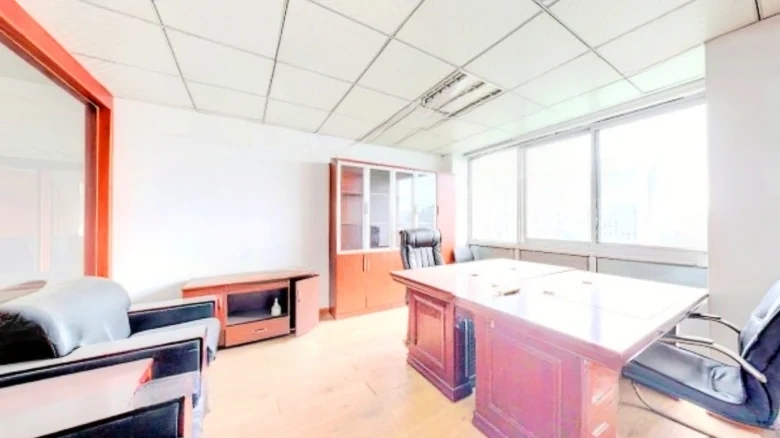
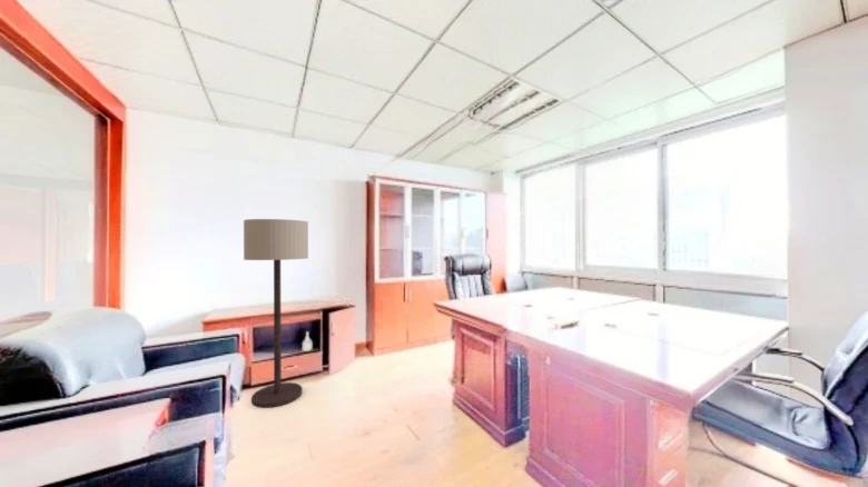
+ floor lamp (277, 308)
